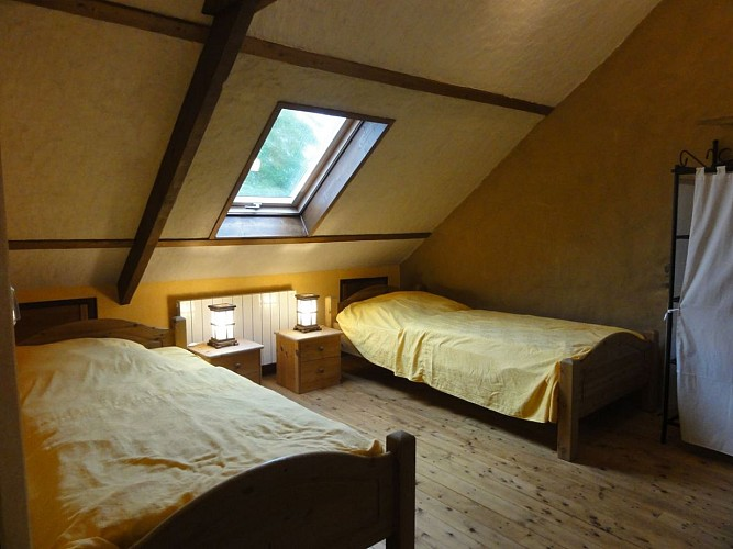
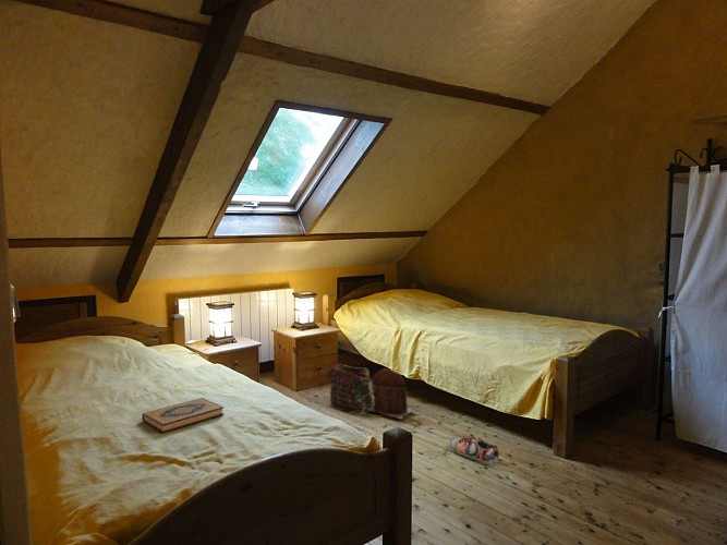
+ shoe (472, 446)
+ bag (368, 387)
+ hardback book (183, 413)
